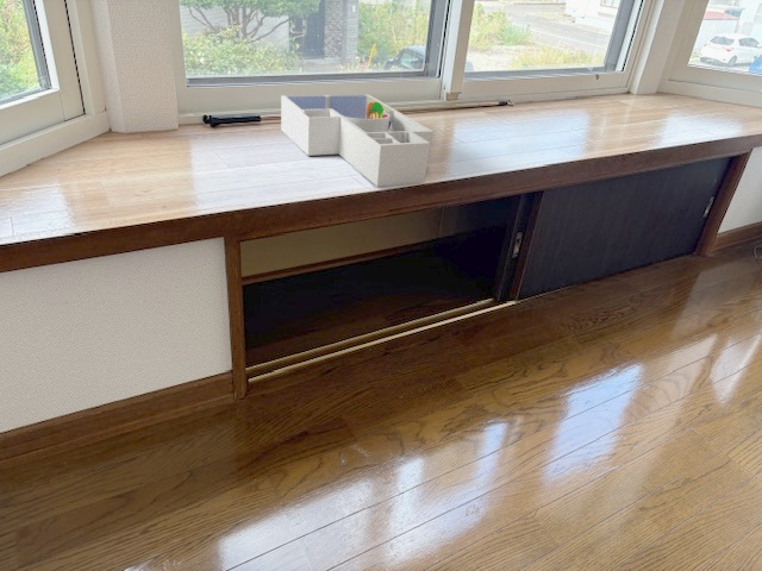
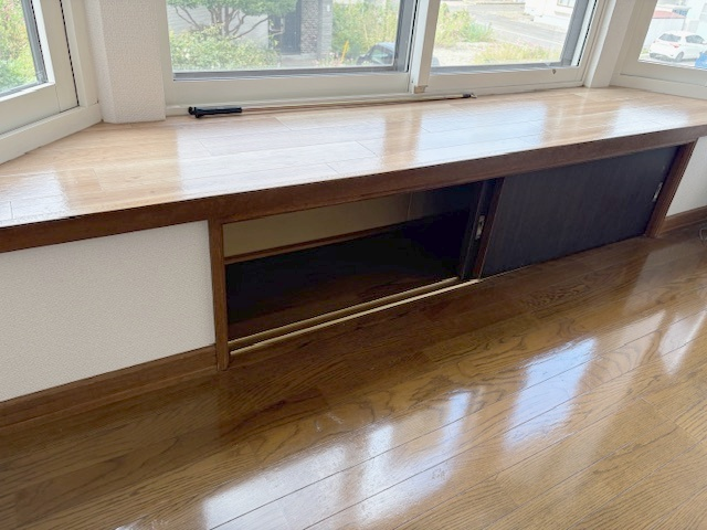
- desk organizer (357, 134)
